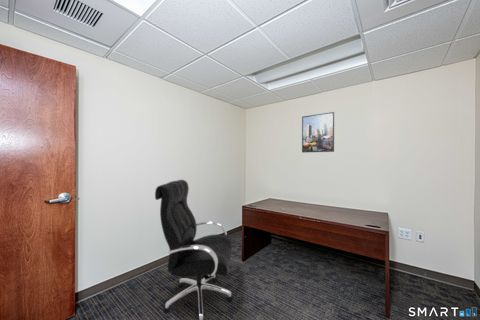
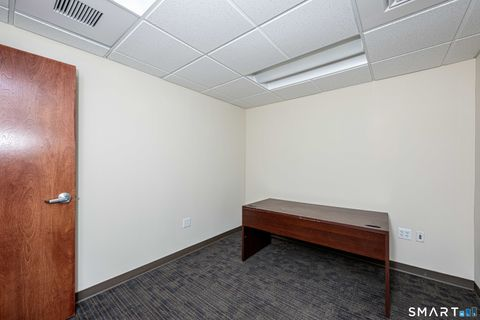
- office chair (199, 239)
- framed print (317, 133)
